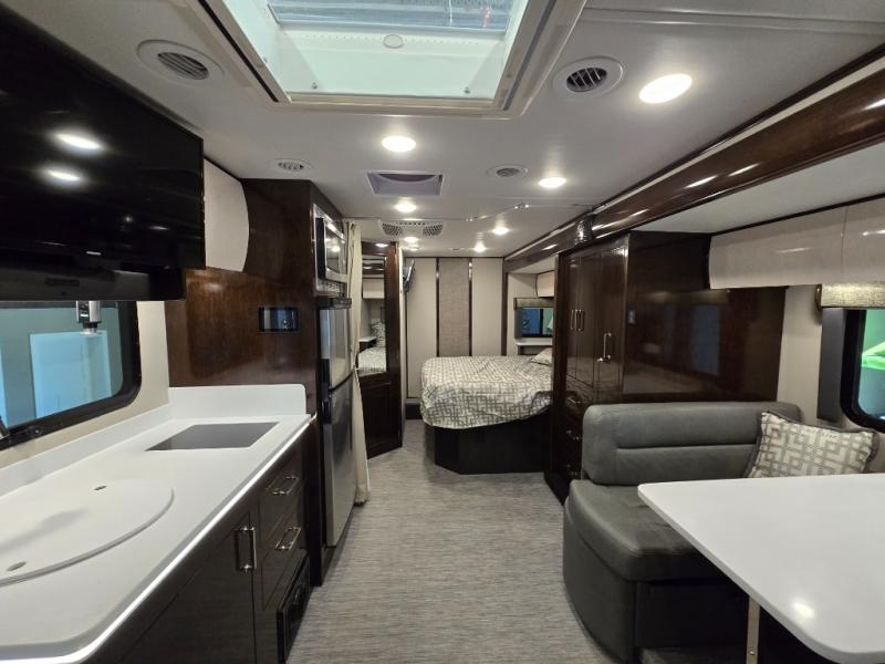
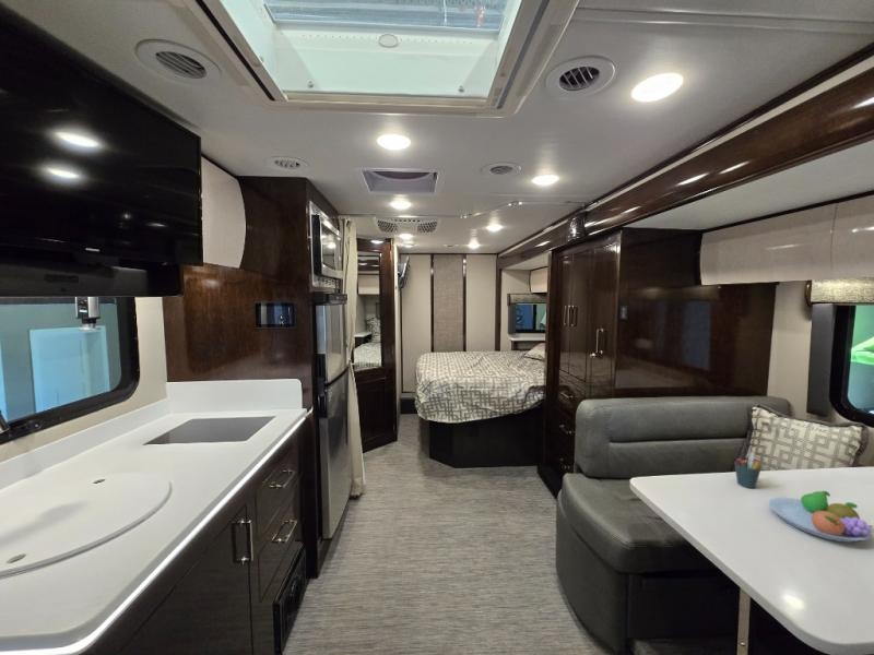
+ pen holder (747, 469)
+ fruit bowl (818, 510)
